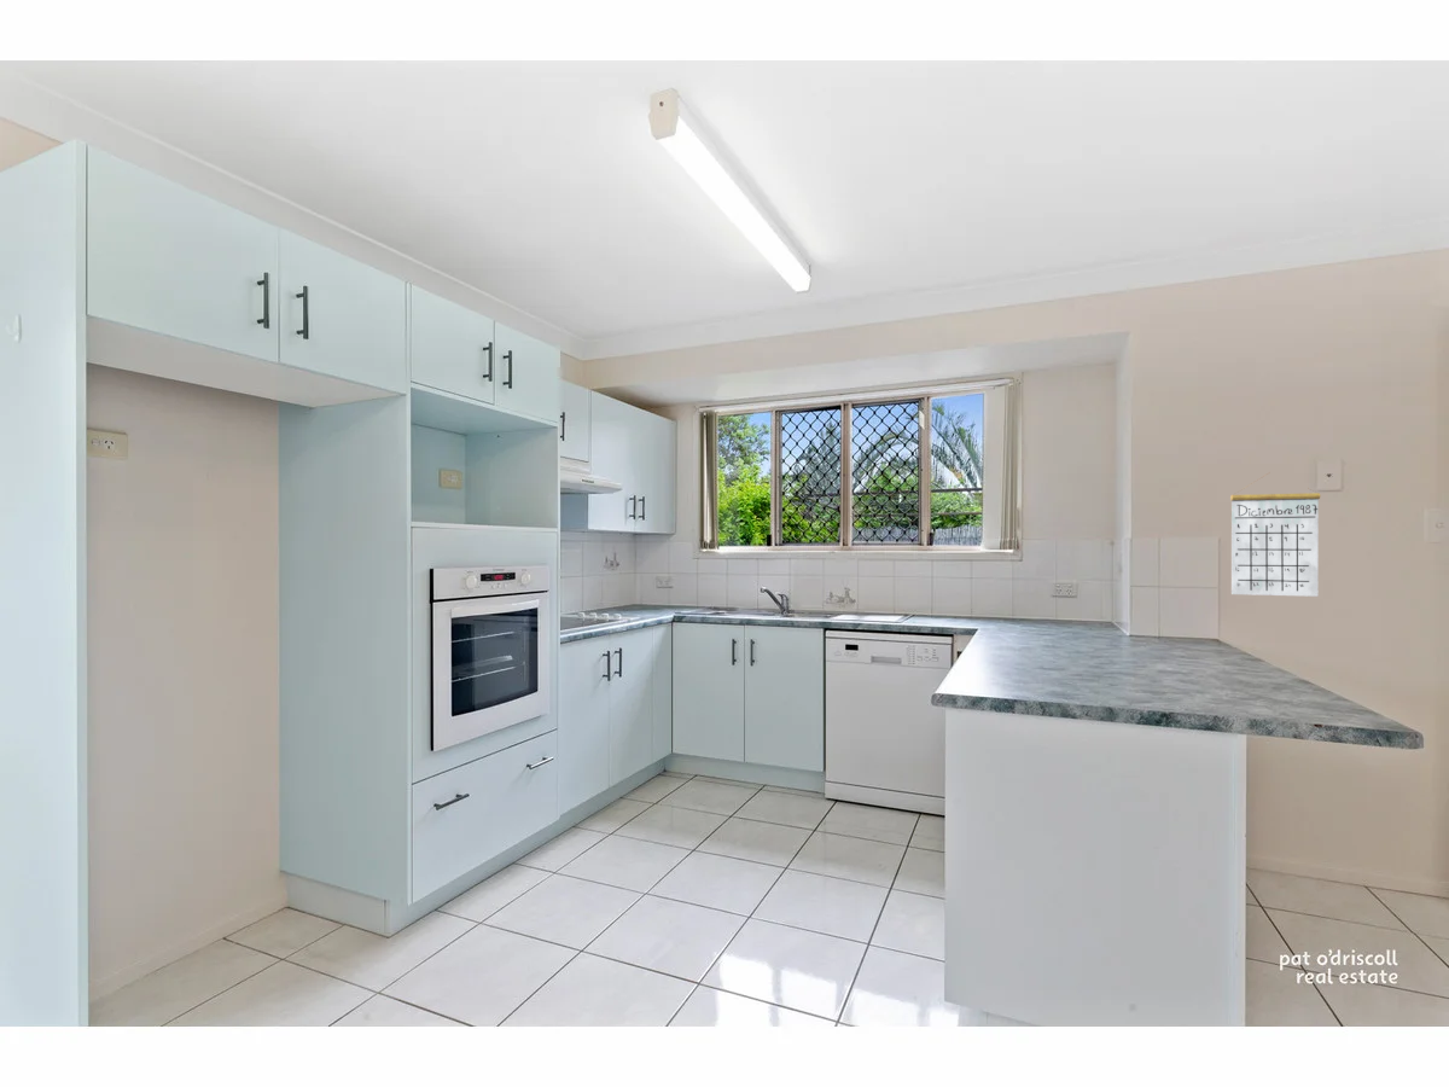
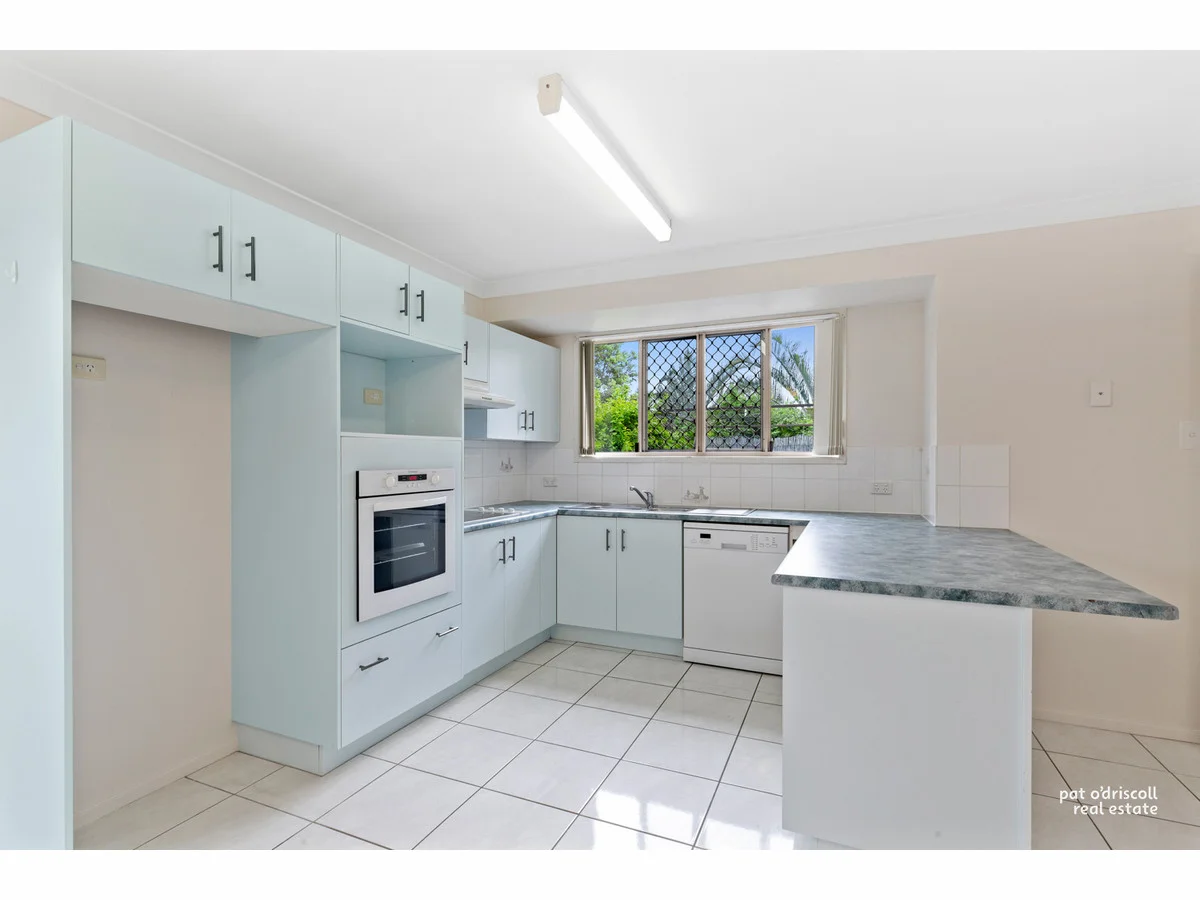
- calendar (1274, 533)
